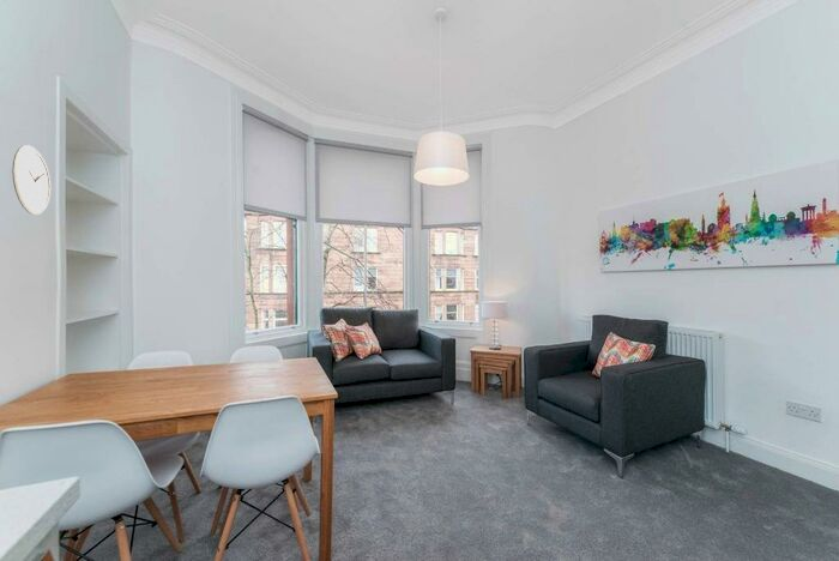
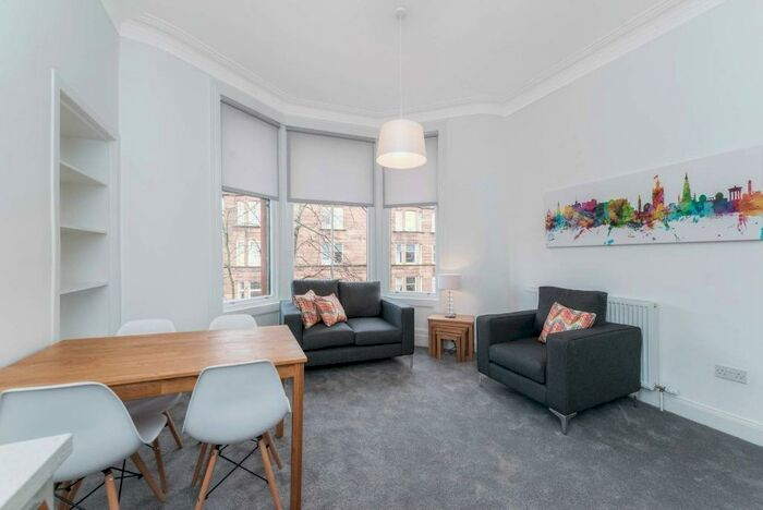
- wall clock (34, 180)
